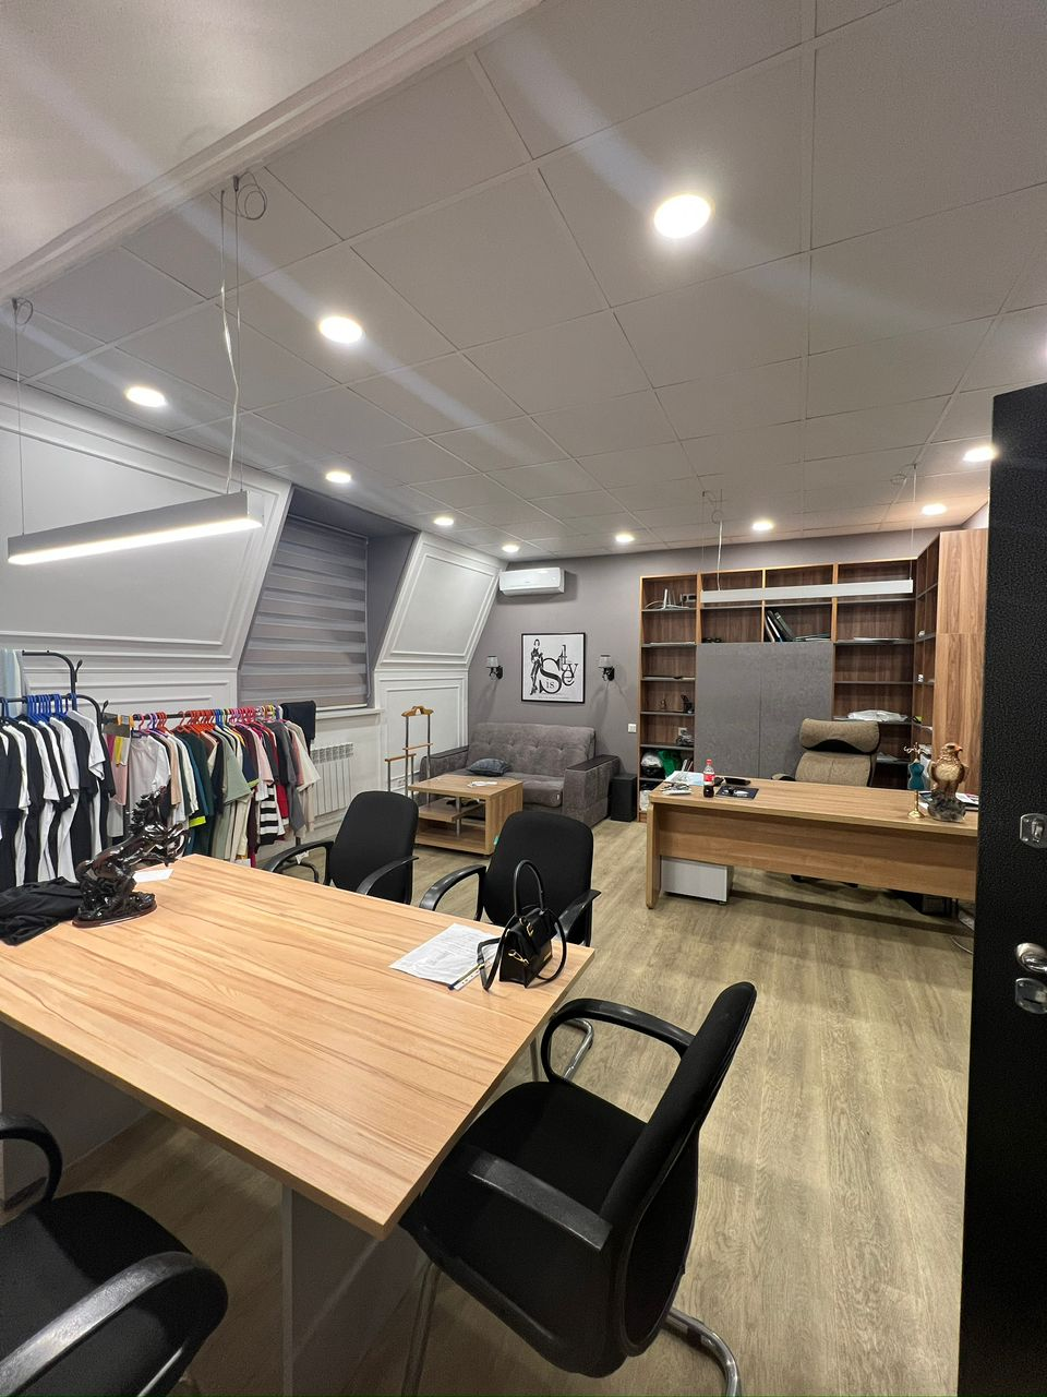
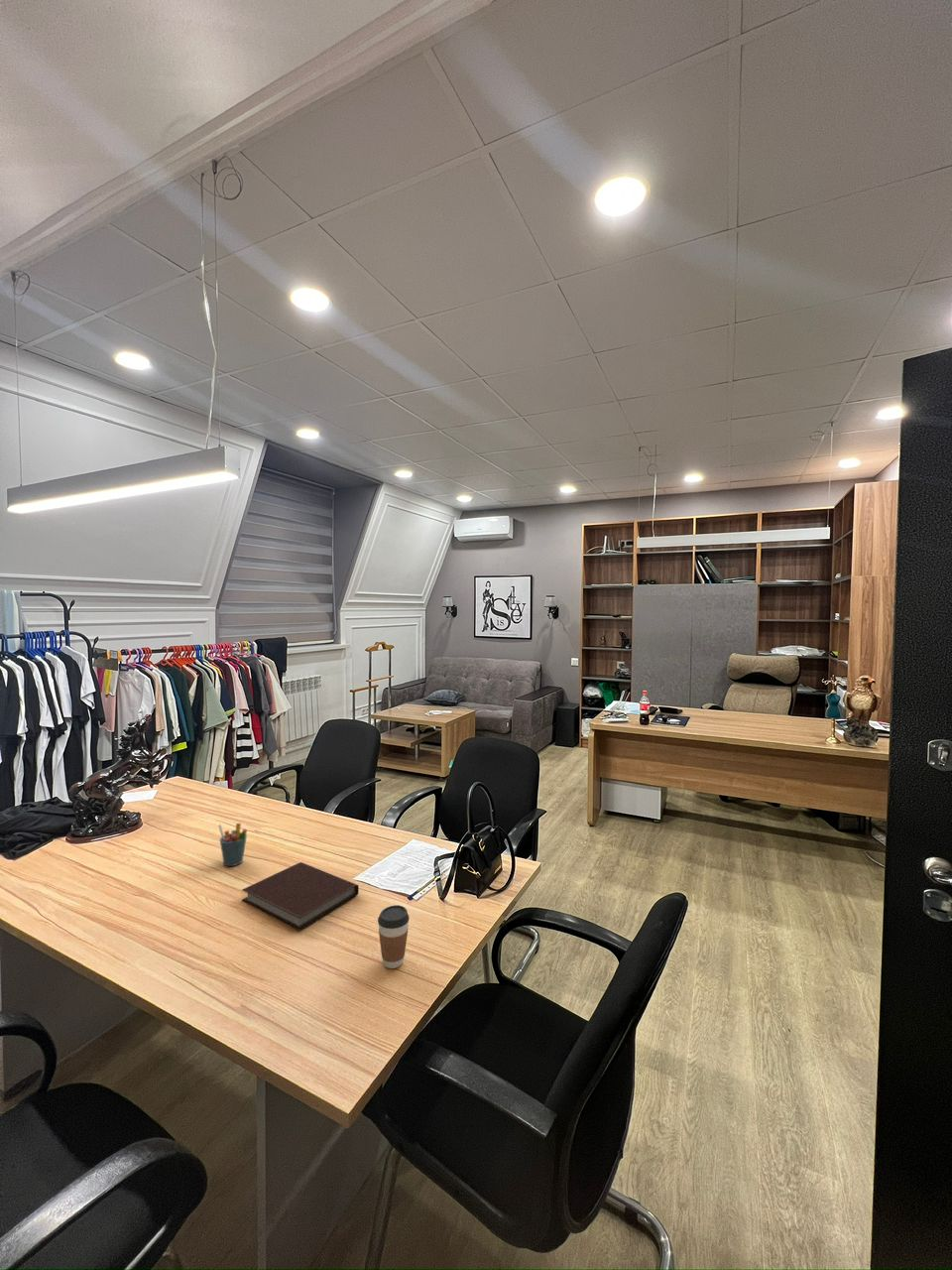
+ coffee cup (393, 937)
+ notebook (300, 892)
+ pen holder (233, 842)
